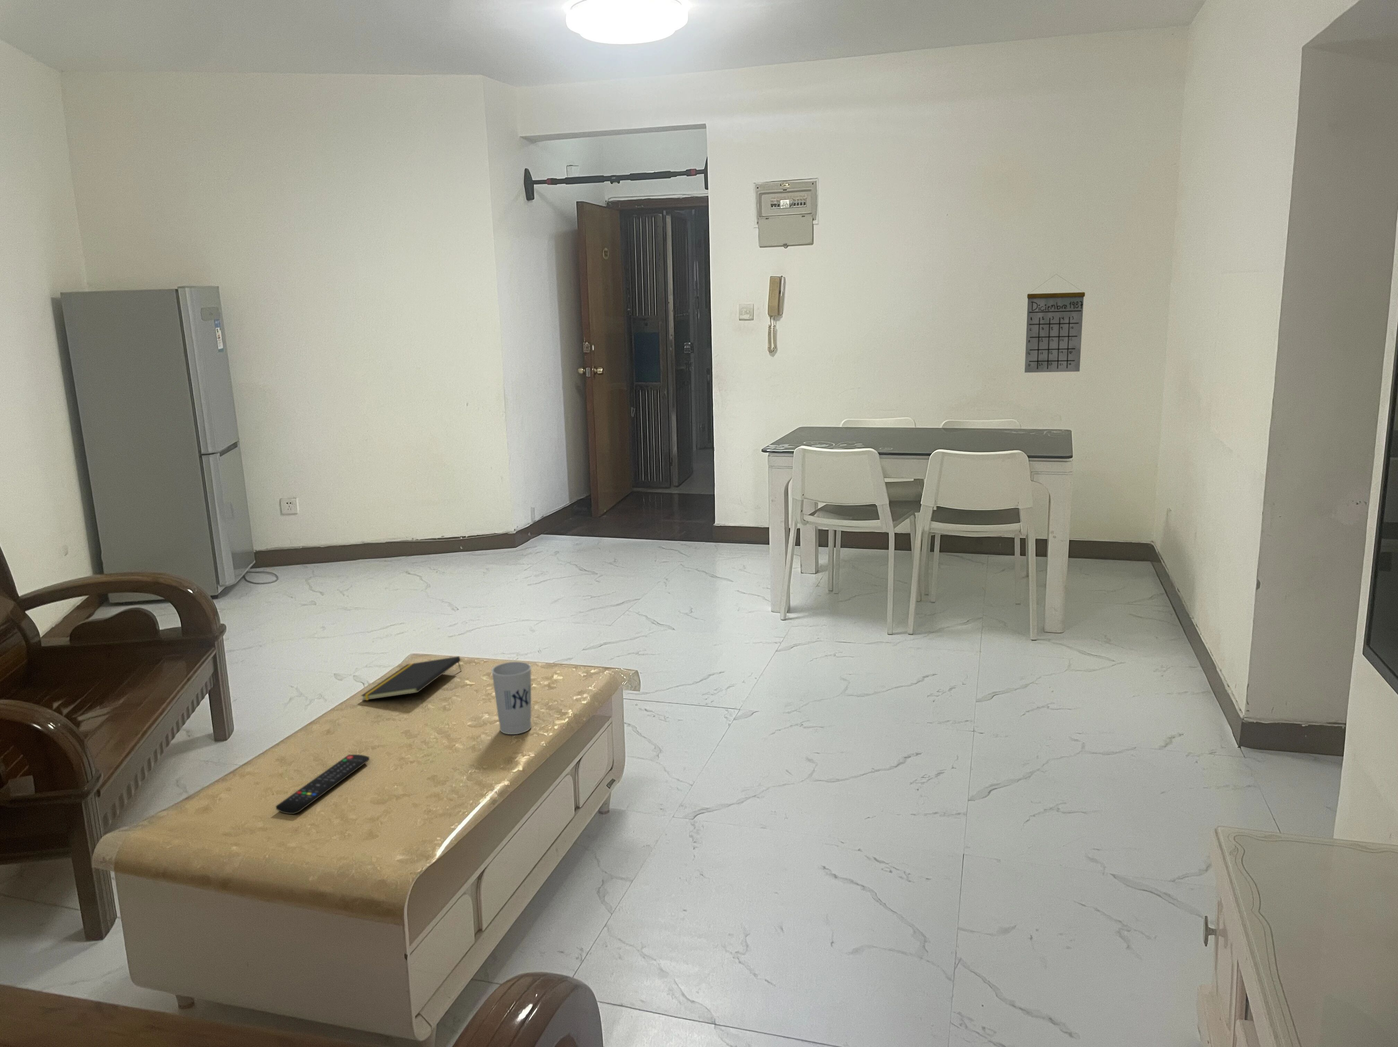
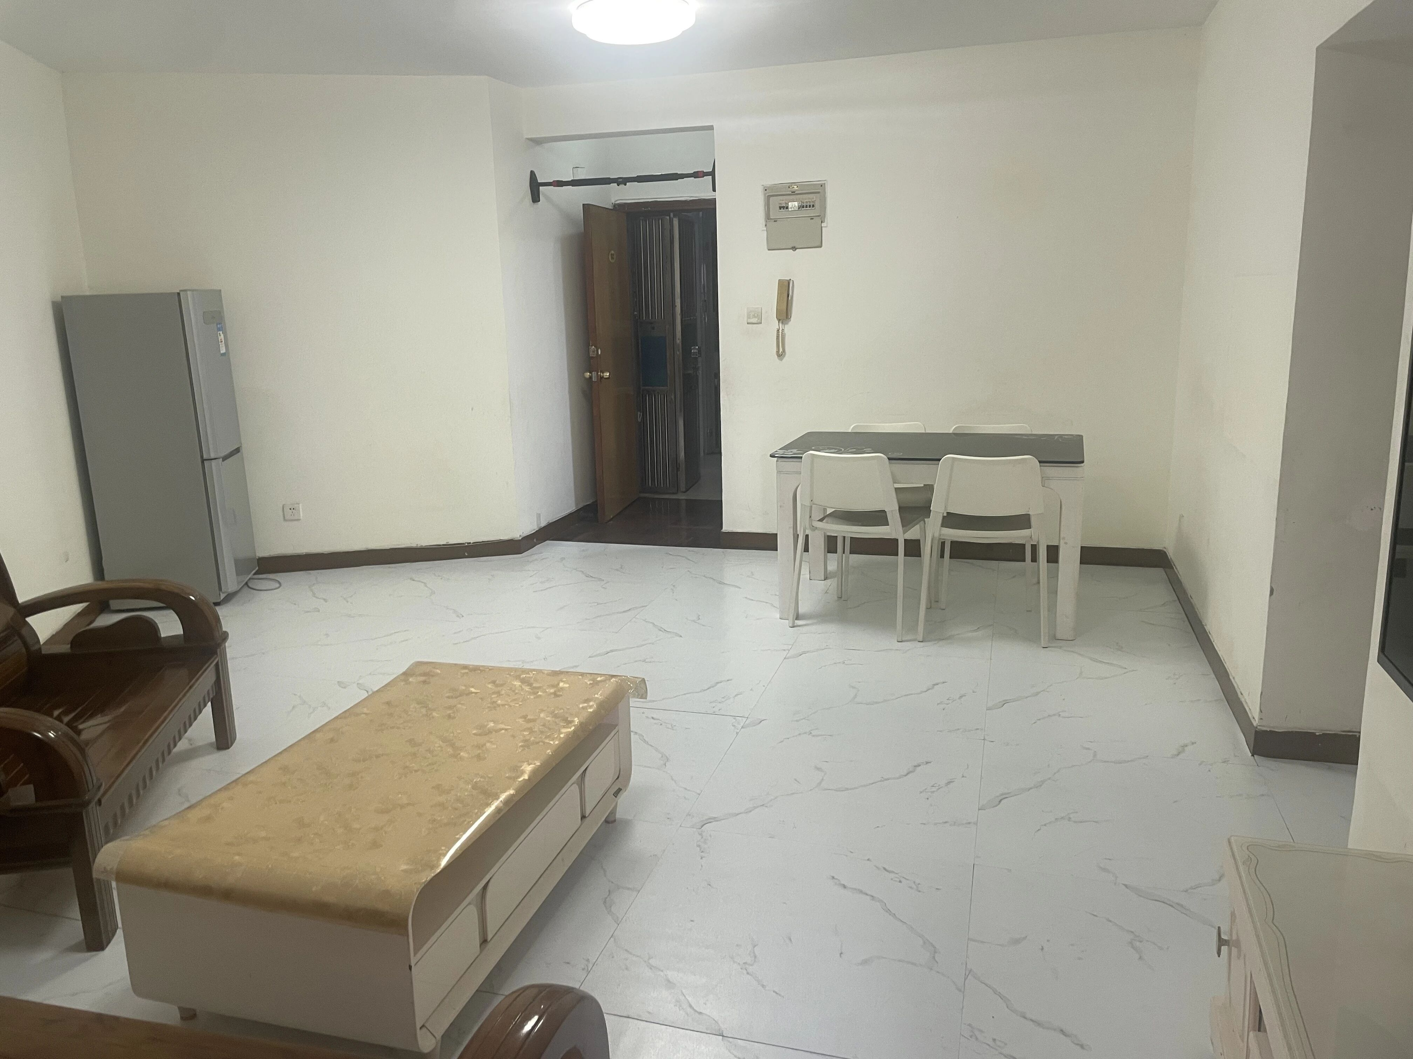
- calendar (1055, 323)
- remote control (326, 782)
- notepad (412, 677)
- cup (513, 698)
